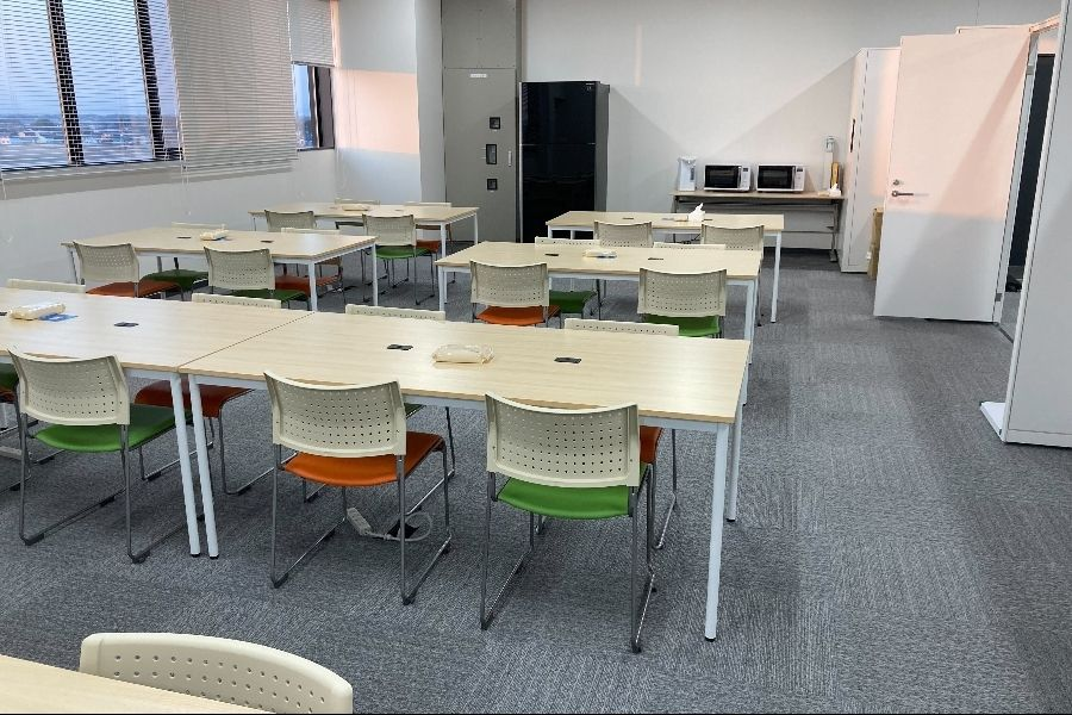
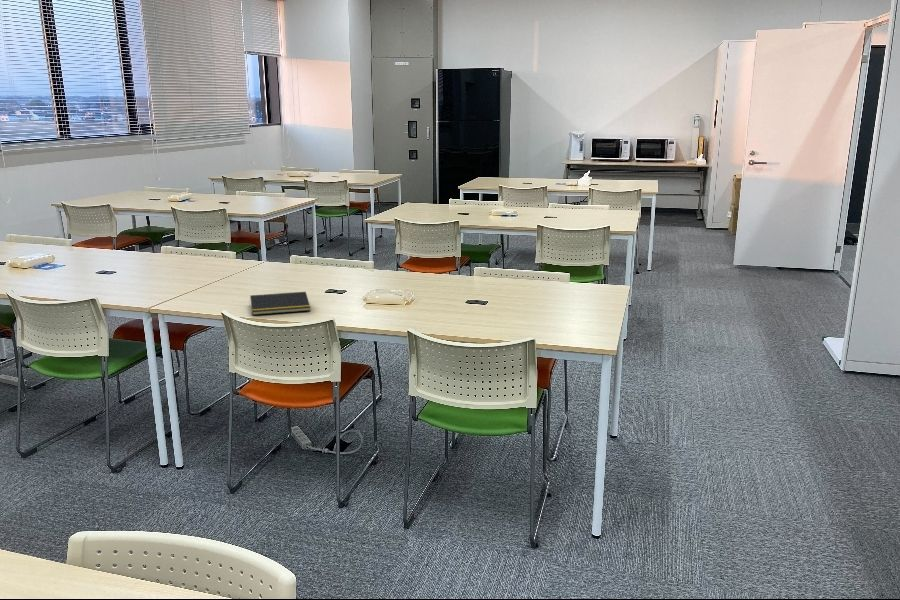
+ notepad (280, 302)
